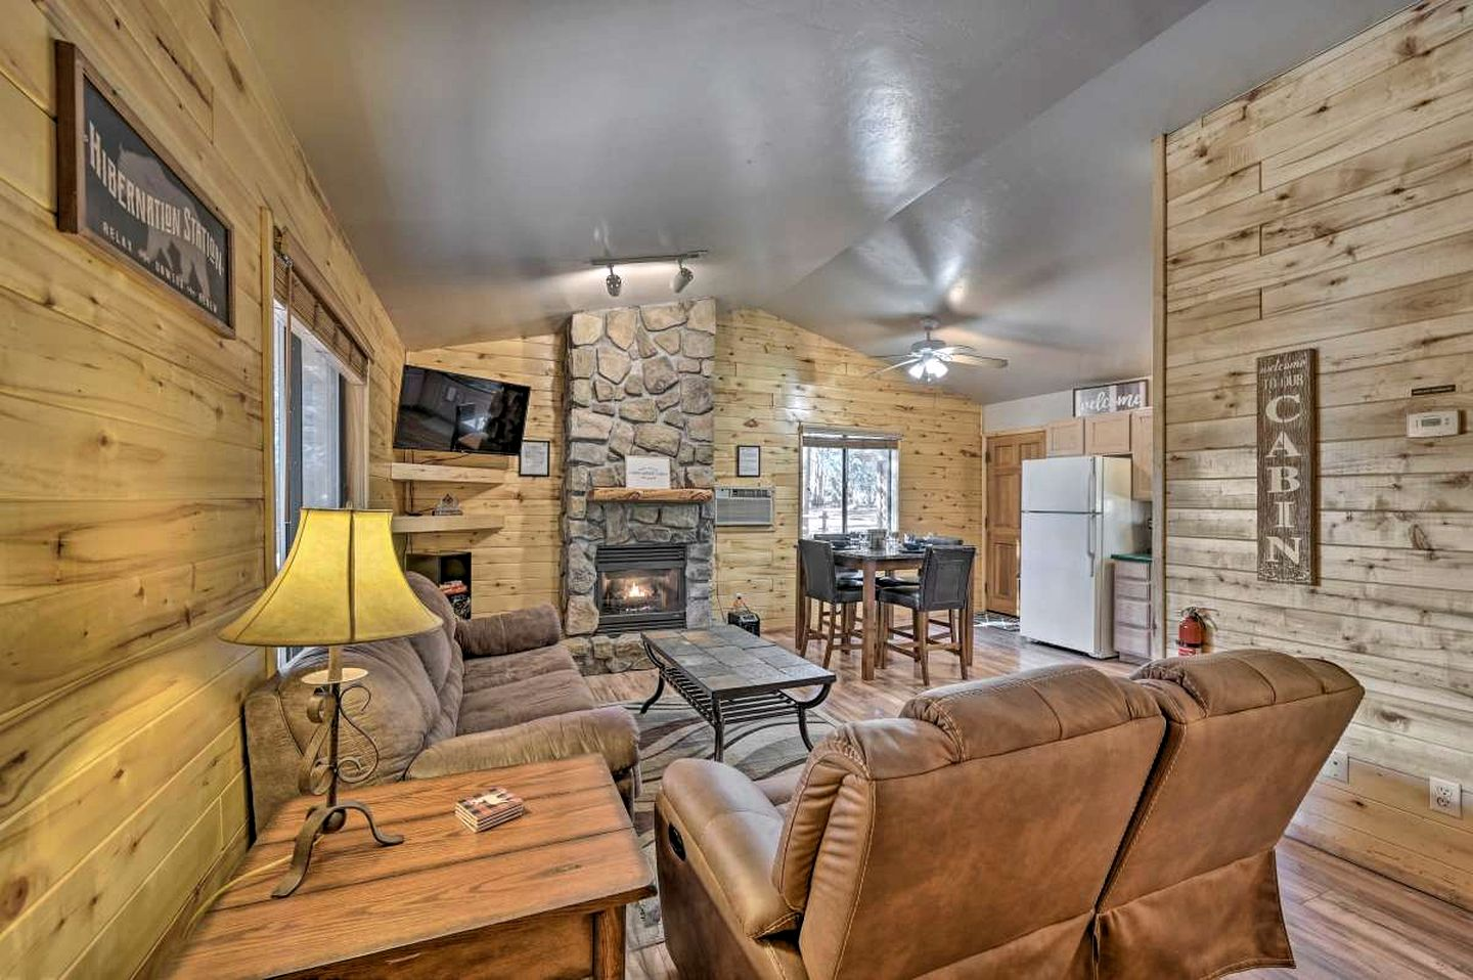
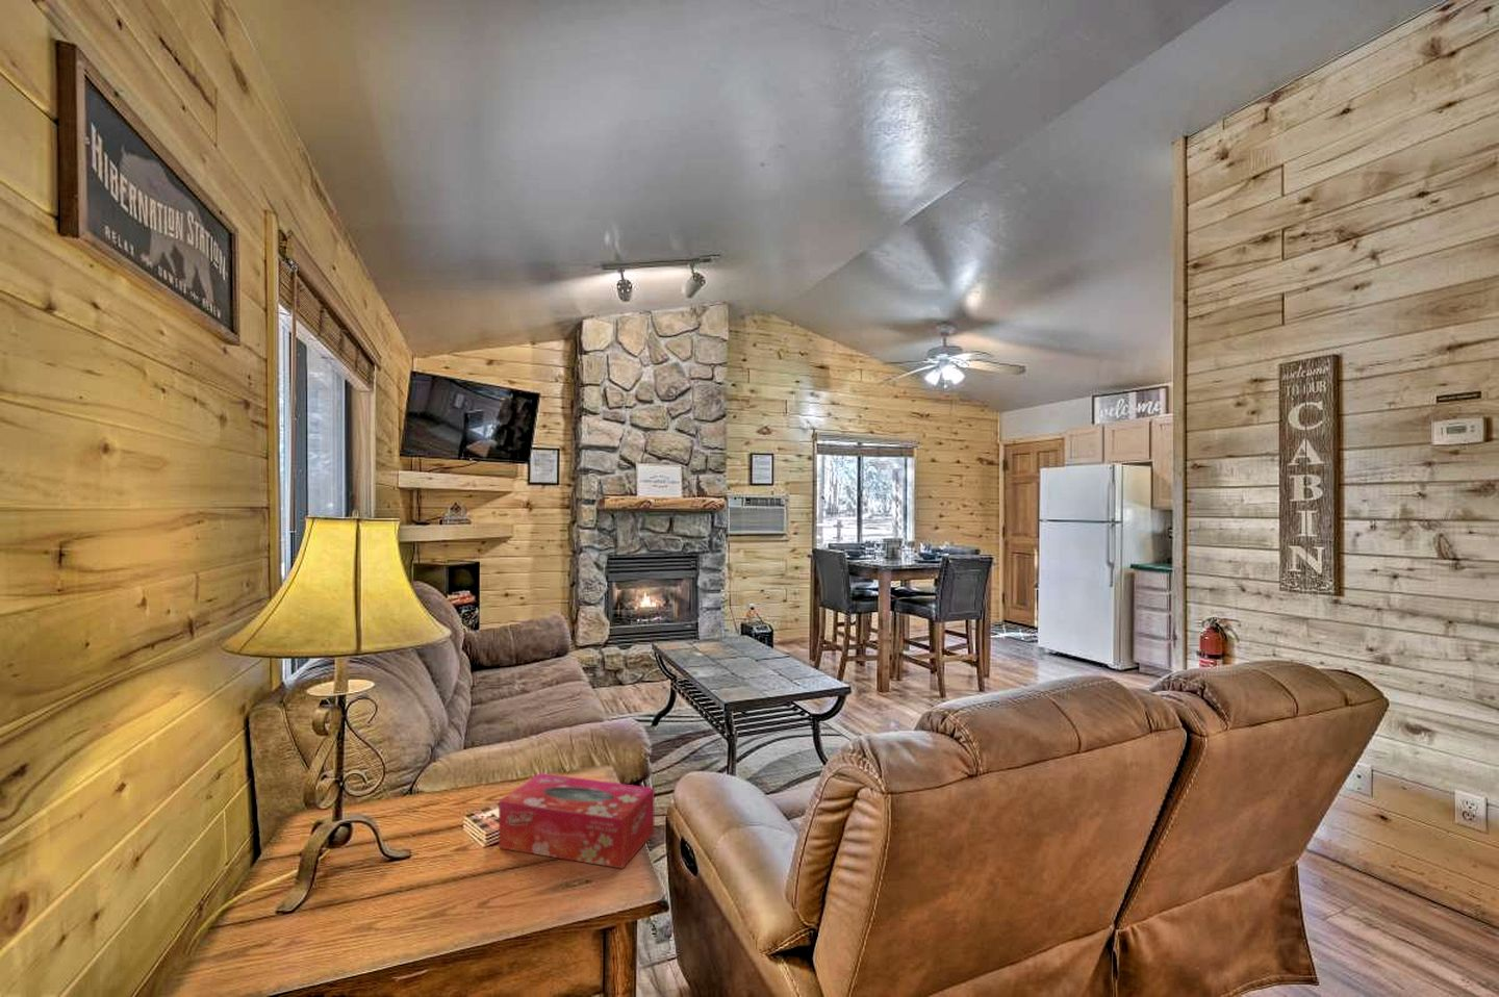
+ tissue box (578, 817)
